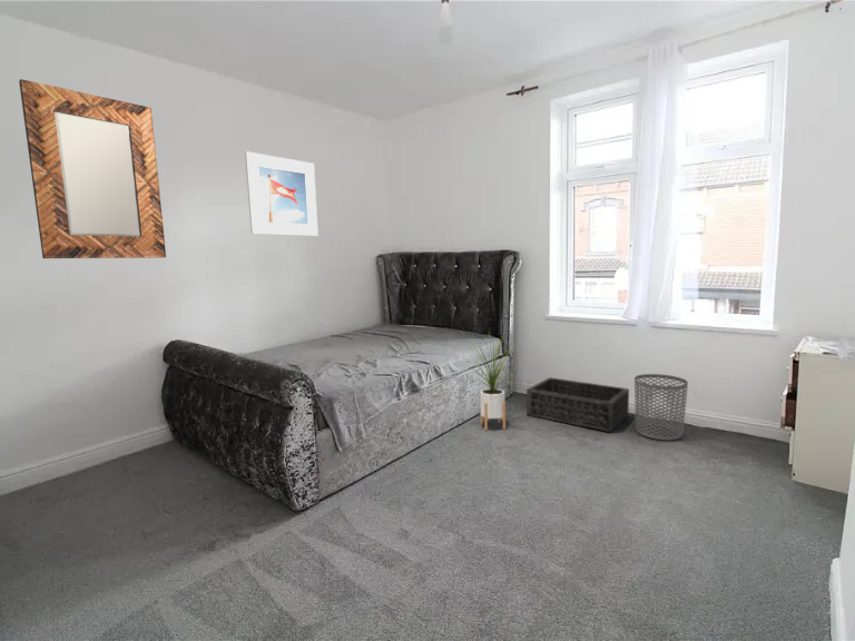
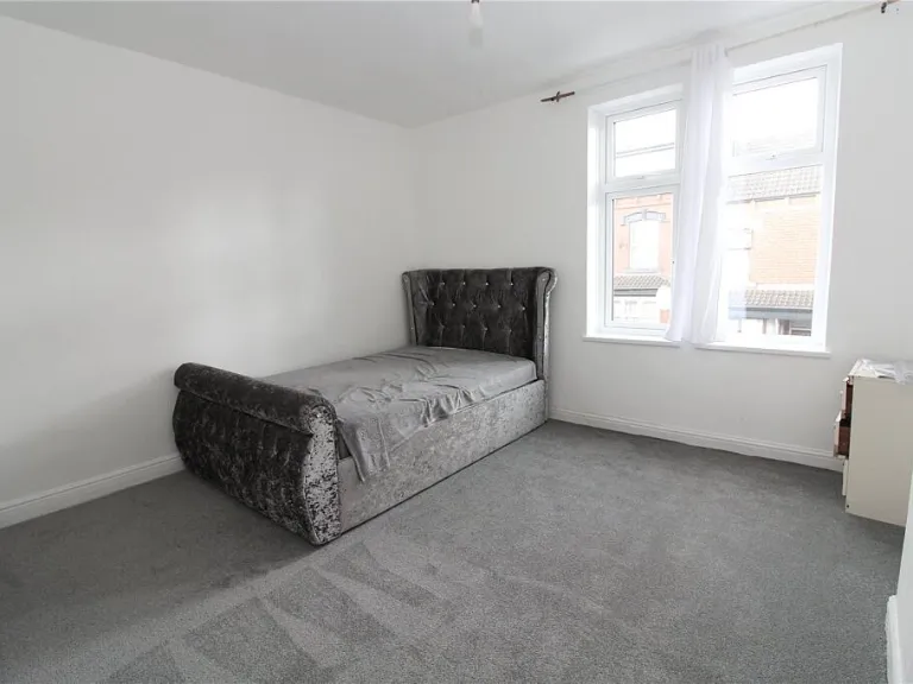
- basket (577, 402)
- home mirror (100, 178)
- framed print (284, 196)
- house plant (491, 379)
- waste bin (659, 406)
